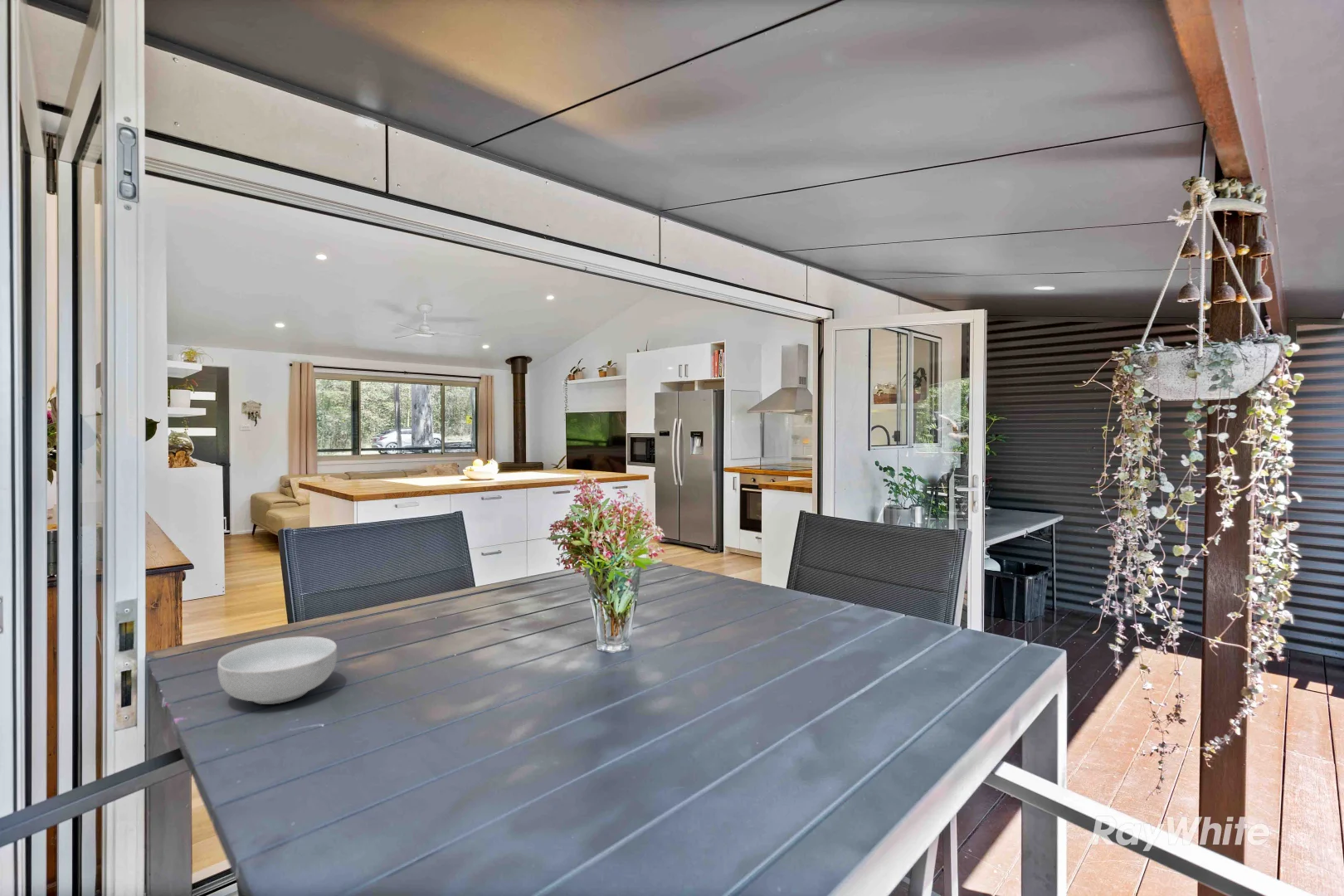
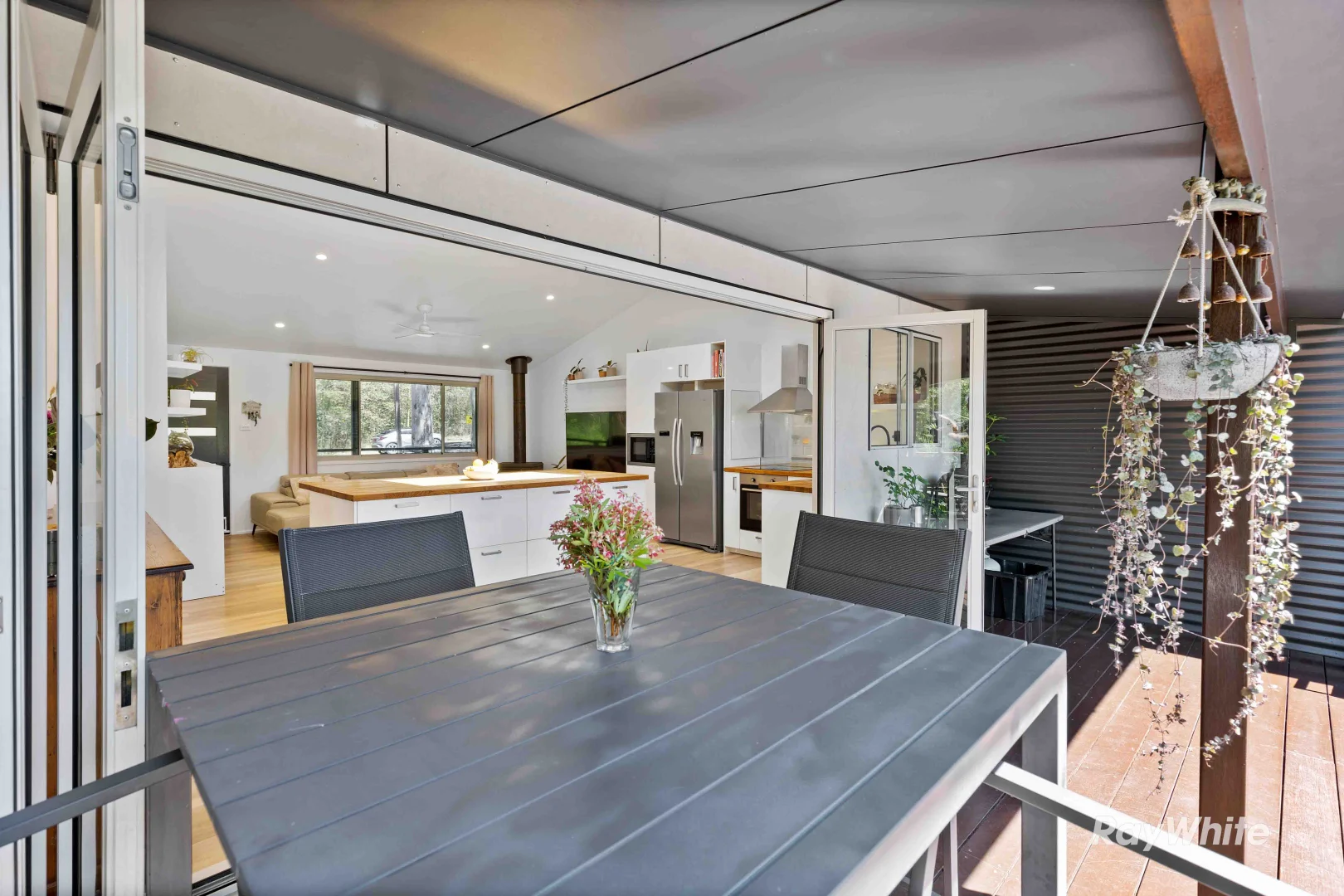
- cereal bowl (280, 673)
